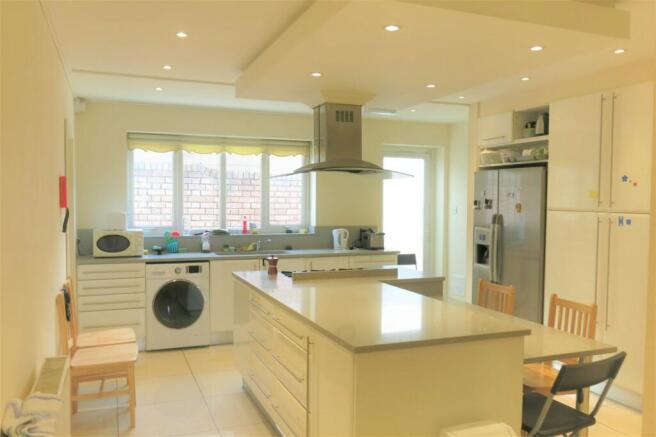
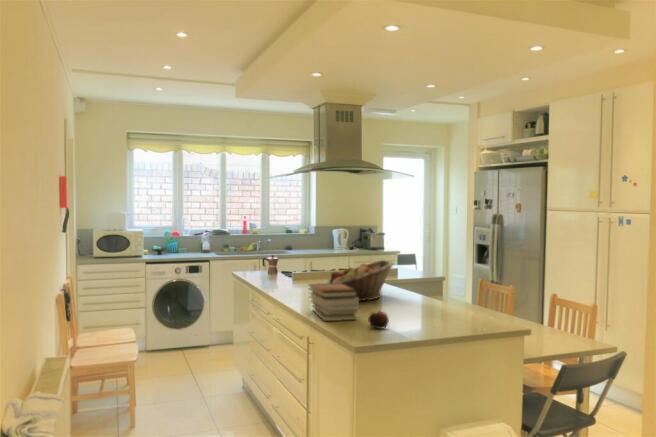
+ book stack (332, 301)
+ apple (378, 318)
+ fruit basket (359, 279)
